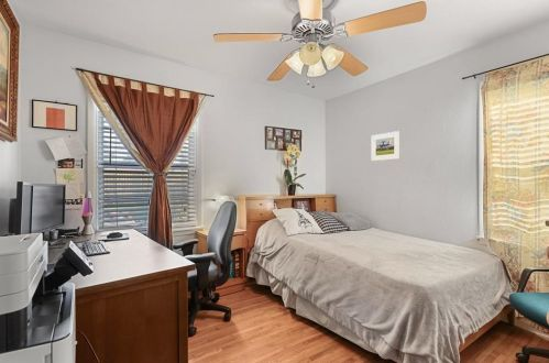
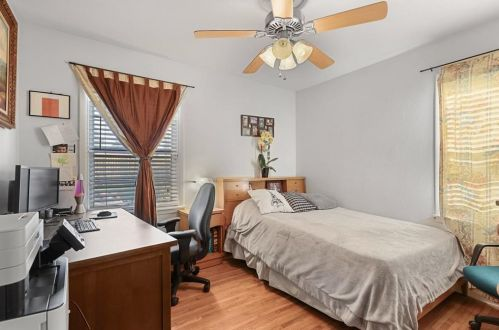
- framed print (384, 146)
